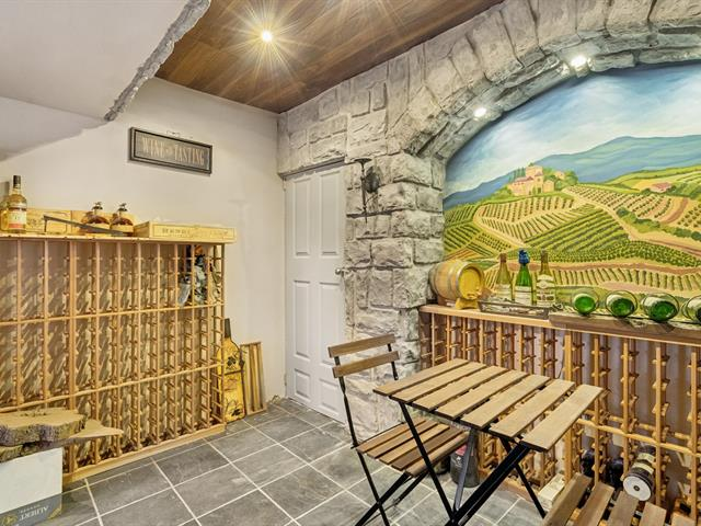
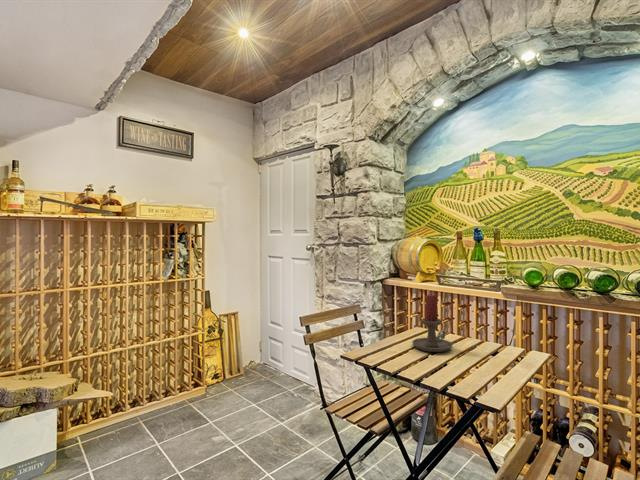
+ candle holder (433, 319)
